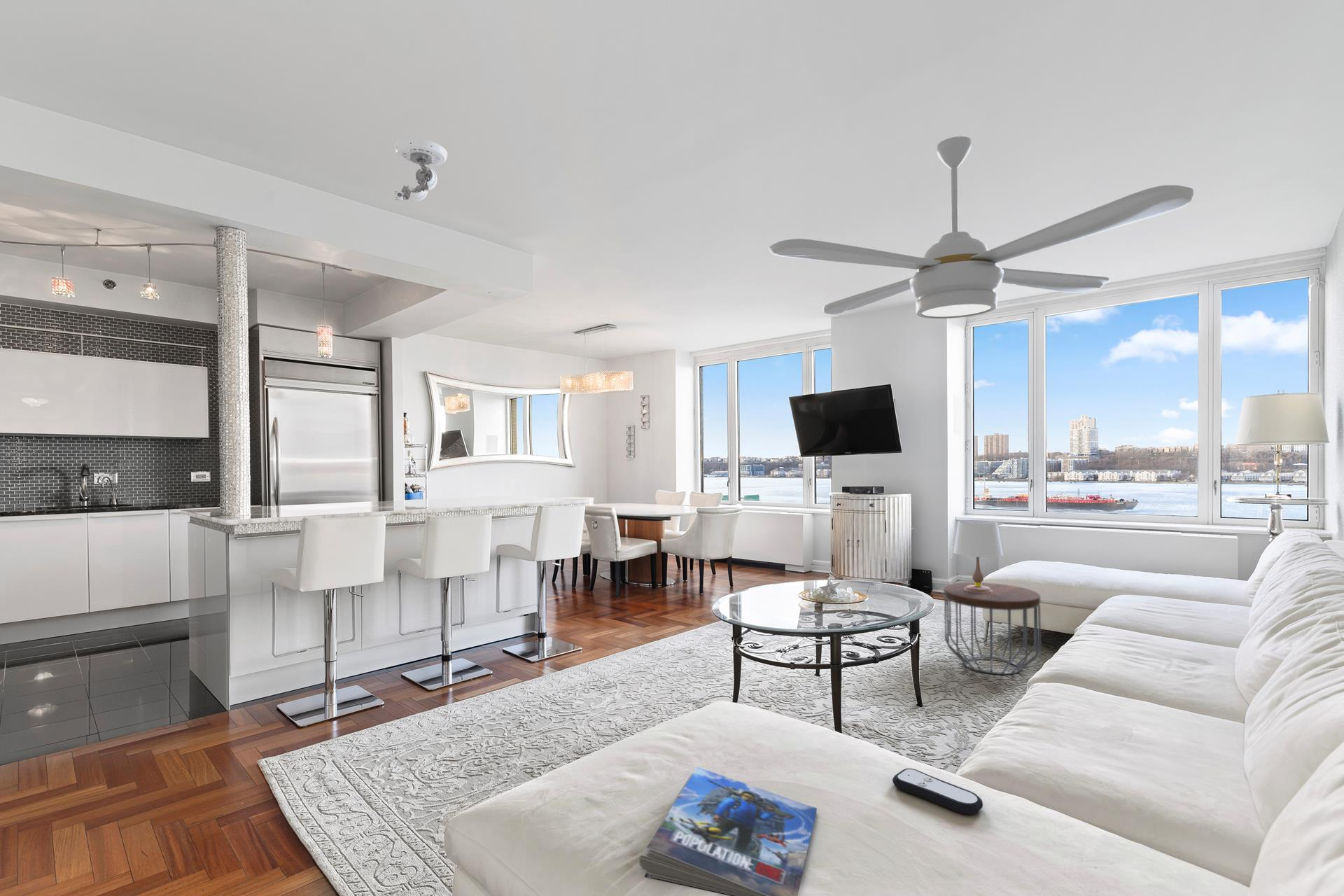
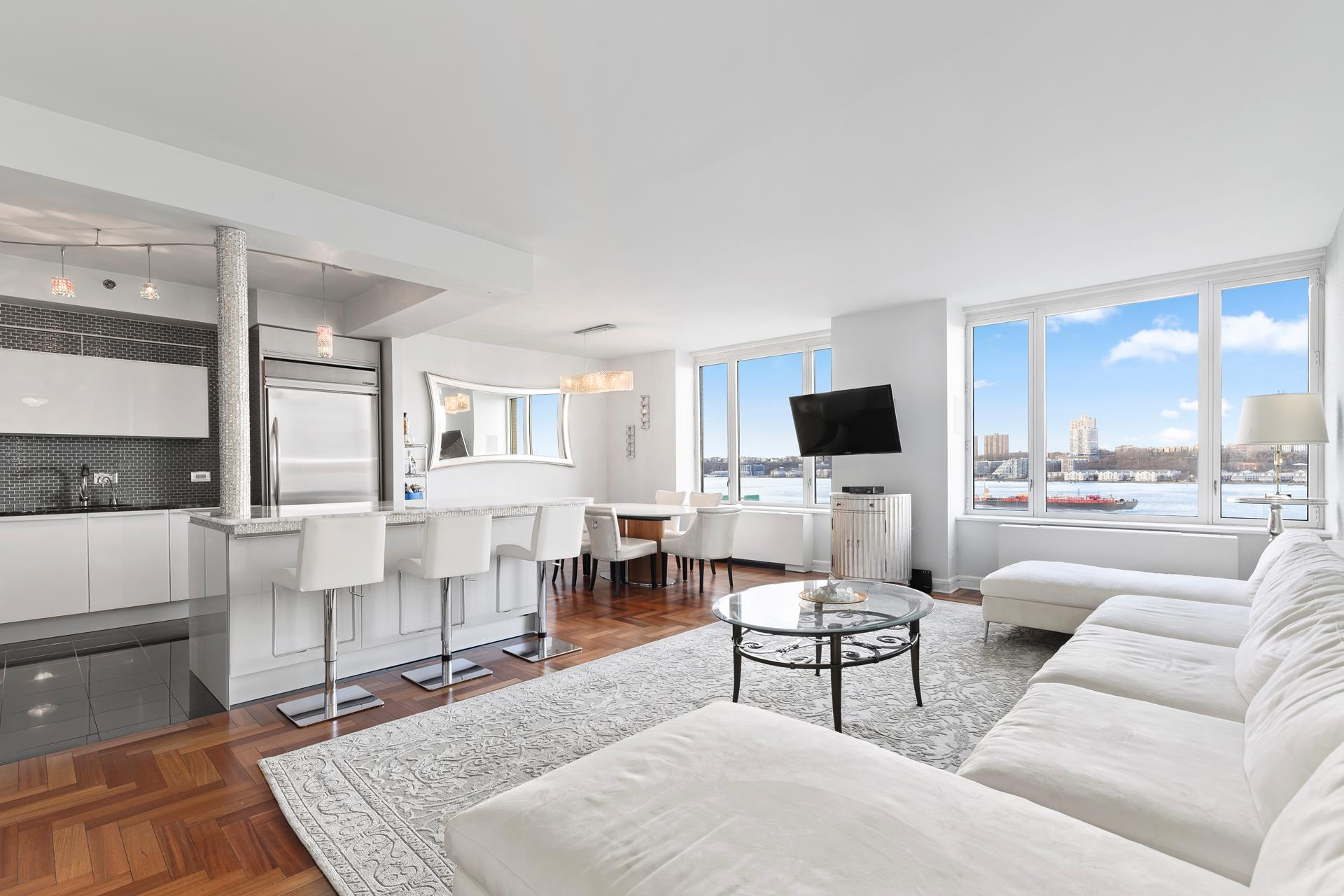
- security camera (421, 175)
- side table (990, 629)
- magazine (734, 827)
- remote control (937, 790)
- ceiling fan (955, 227)
- table lamp (977, 556)
